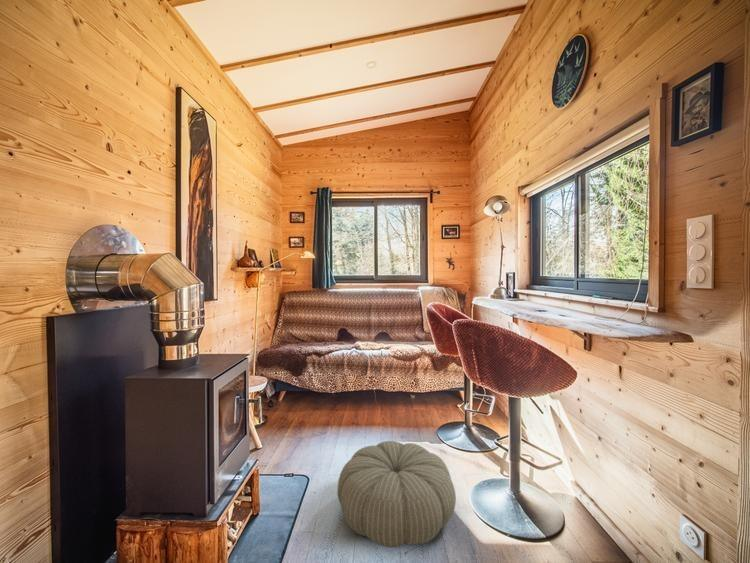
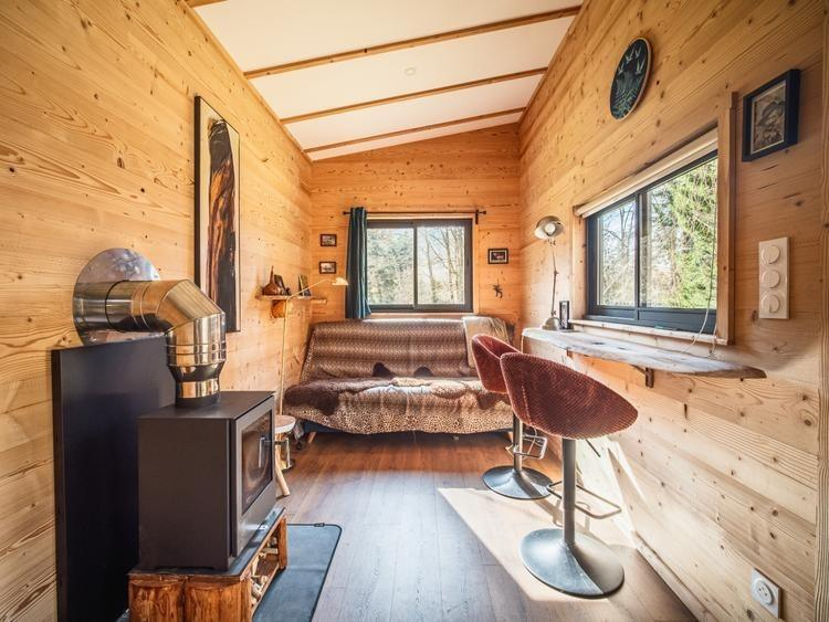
- pouf (395, 486)
